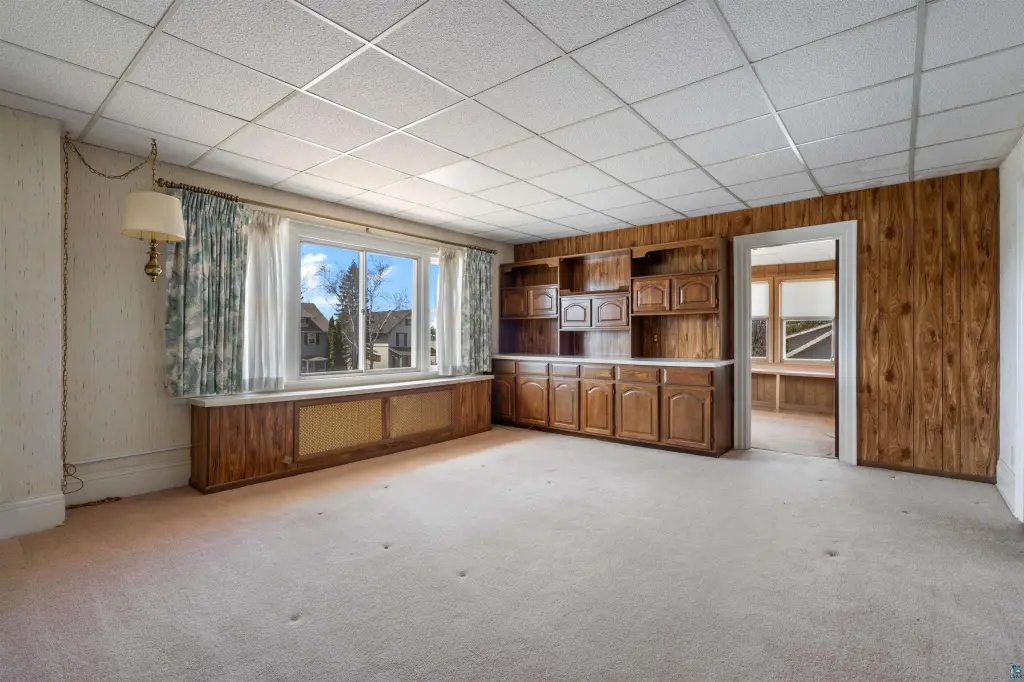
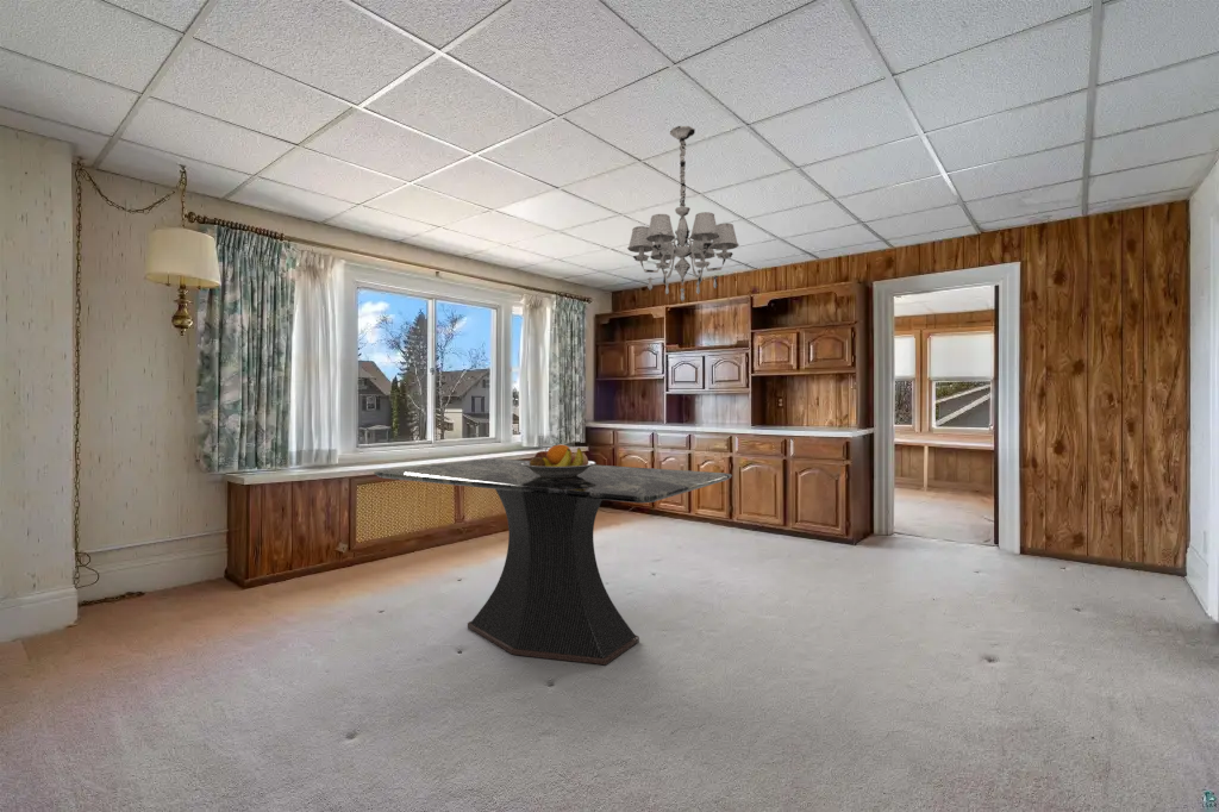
+ chandelier (682, 216)
+ dining table (549, 552)
+ fruit bowl (558, 458)
